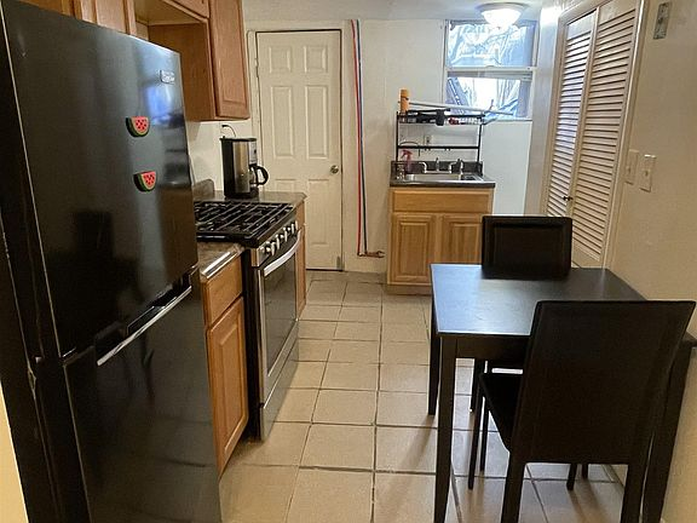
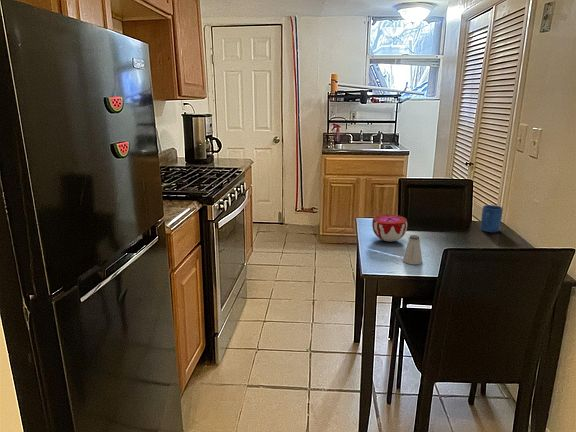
+ decorative bowl (389, 229)
+ saltshaker (413, 248)
+ mug (490, 219)
